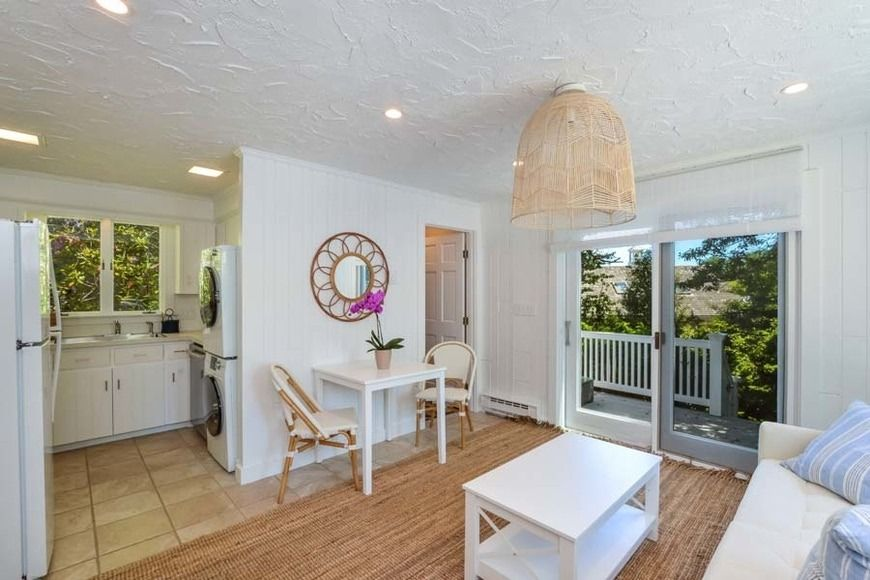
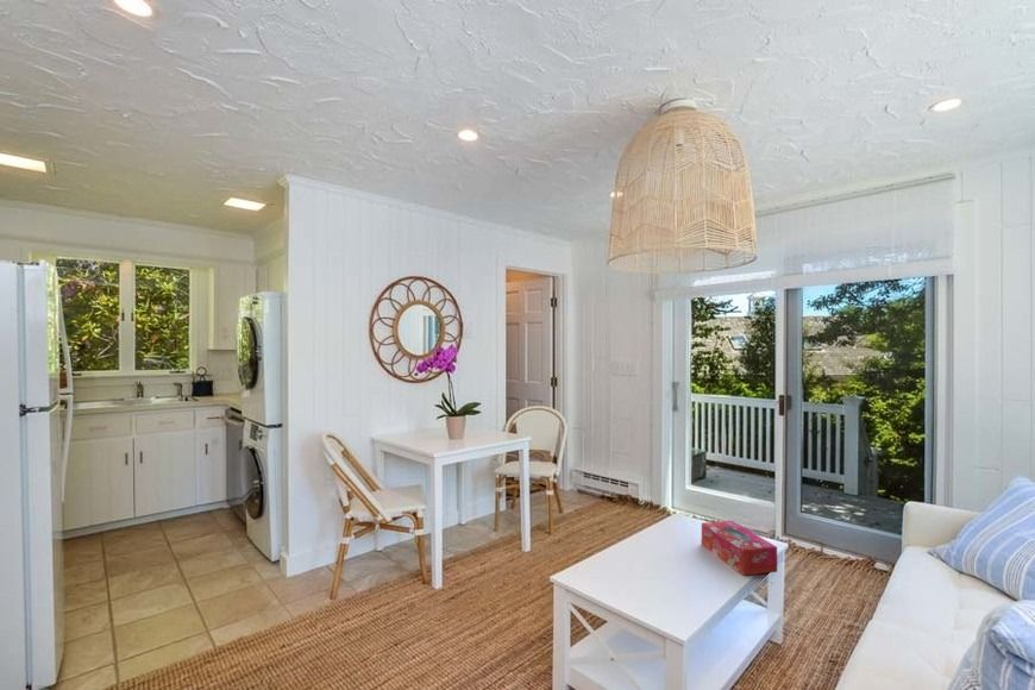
+ tissue box (736, 545)
